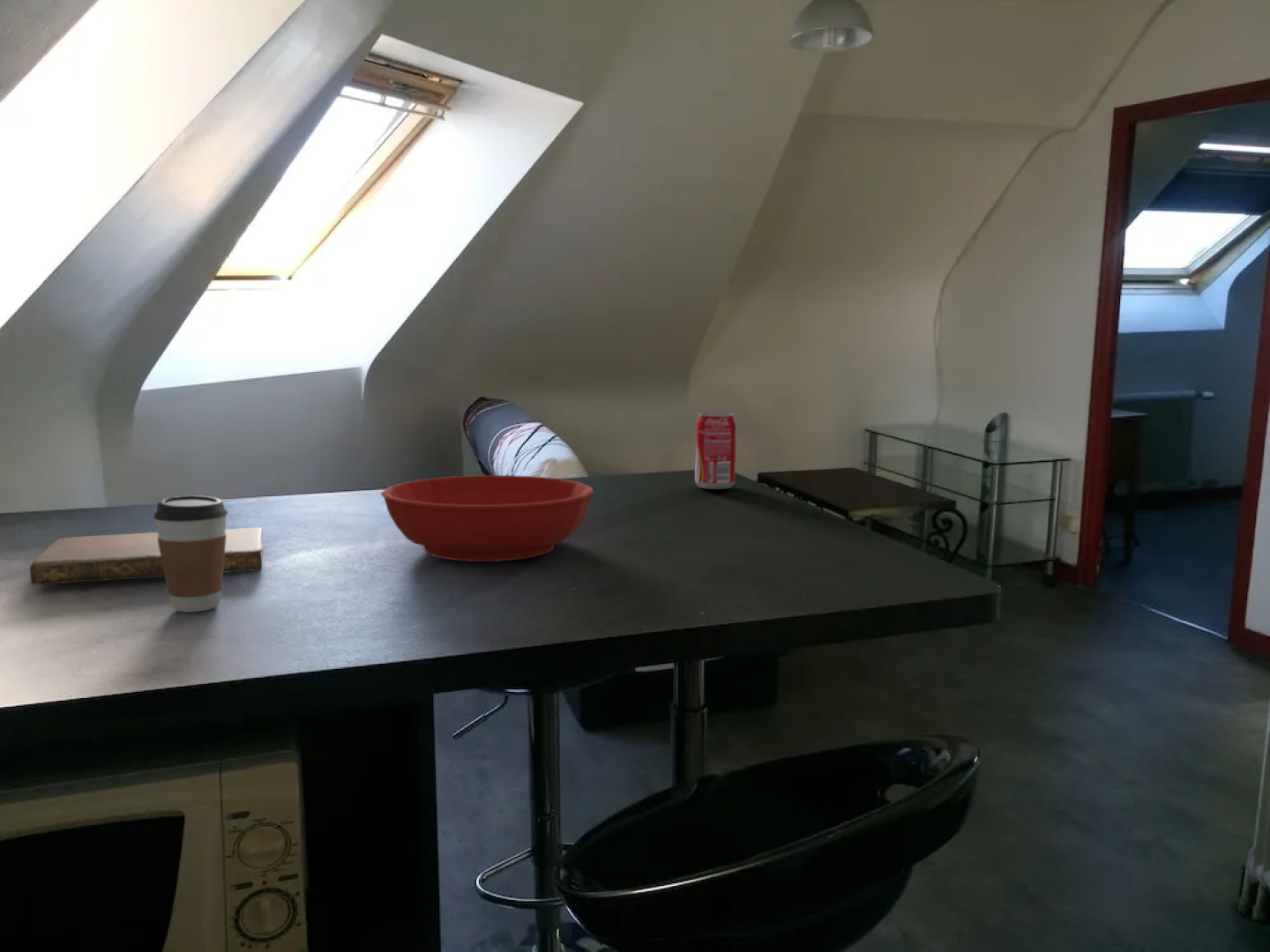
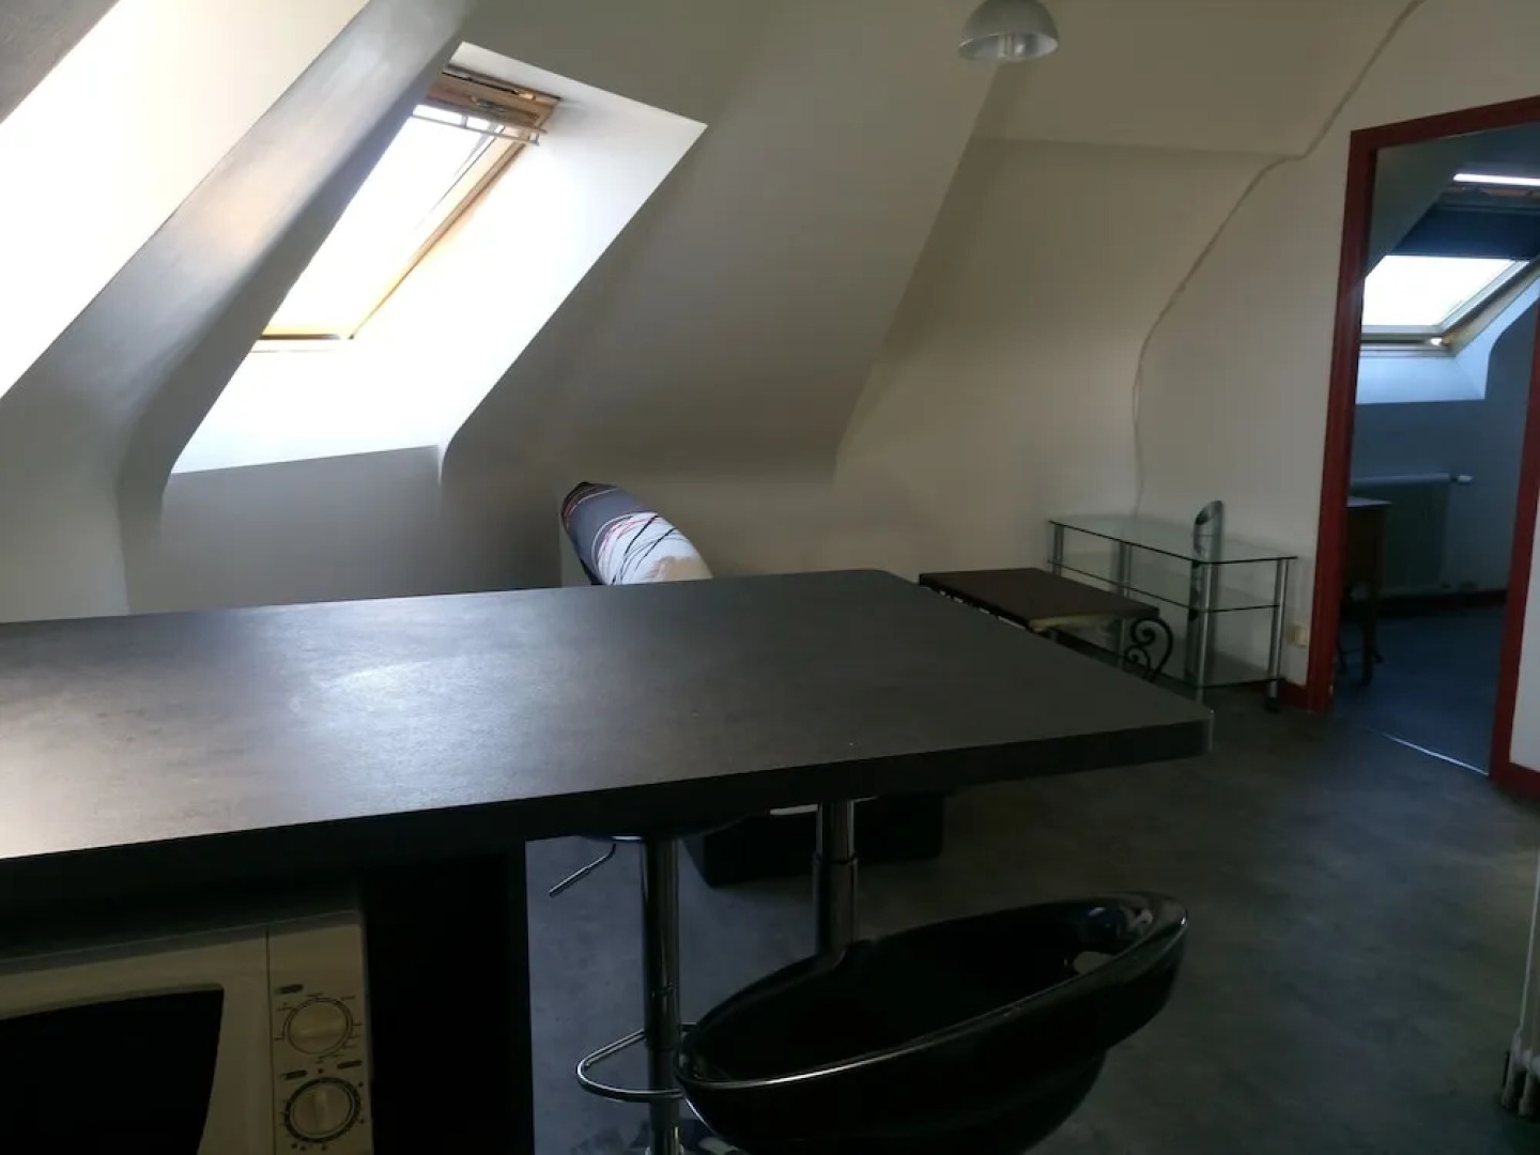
- notebook (157, 554)
- soda can (715, 450)
- bowl (489, 517)
- coffee cup (193, 554)
